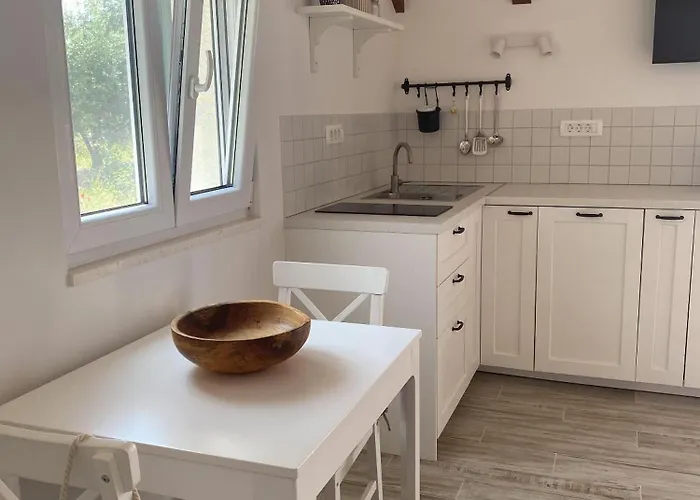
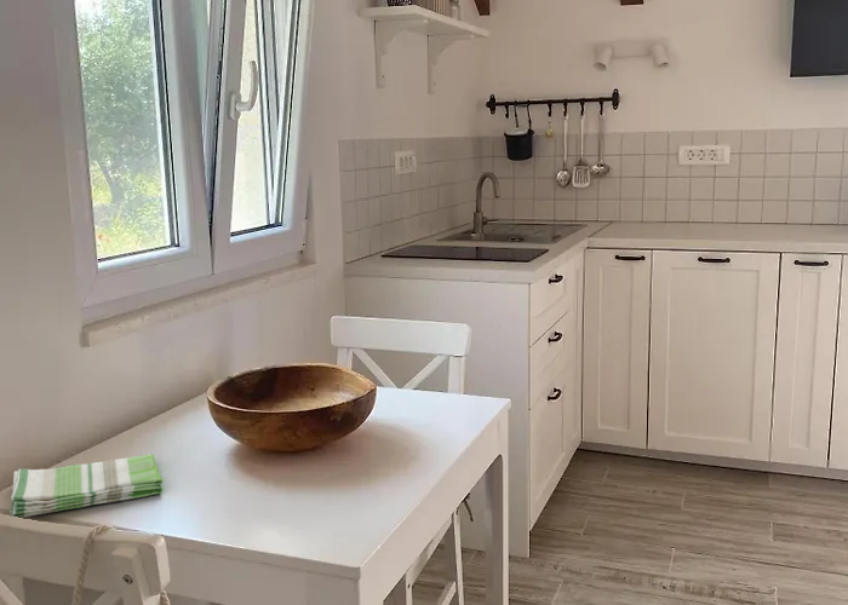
+ dish towel (86, 478)
